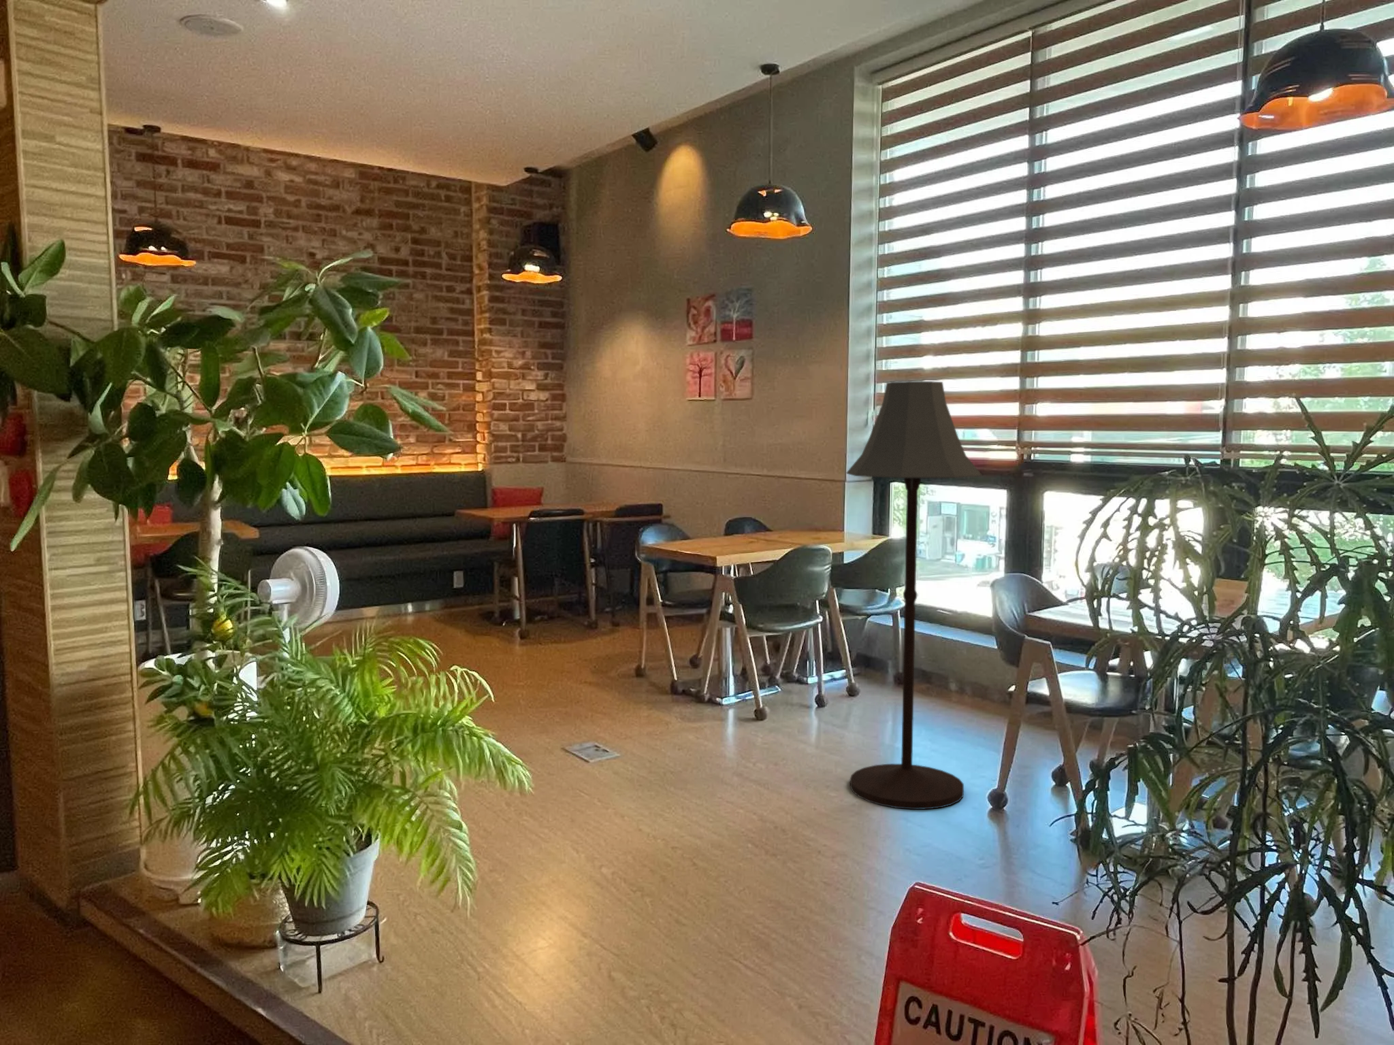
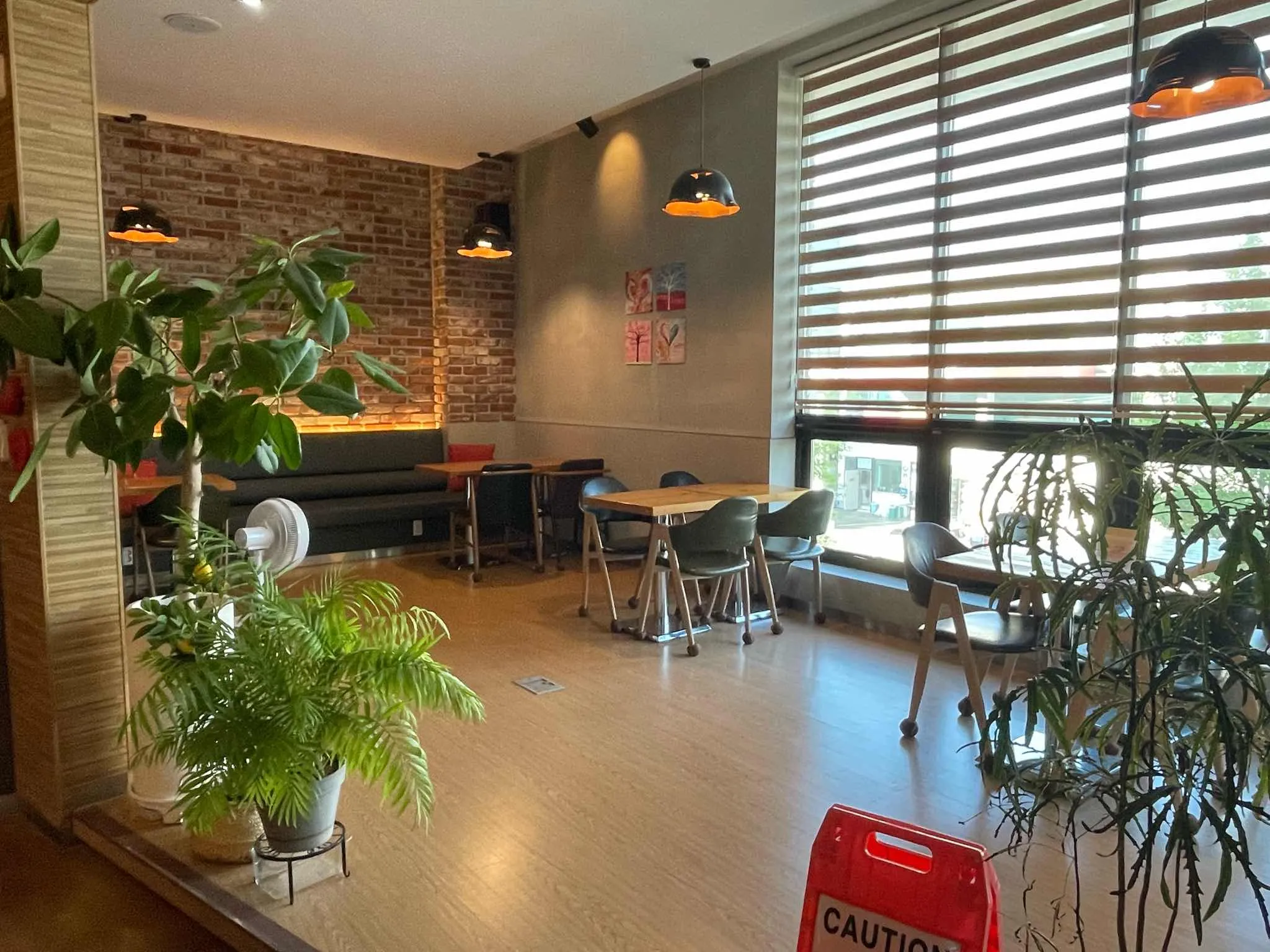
- floor lamp (910, 589)
